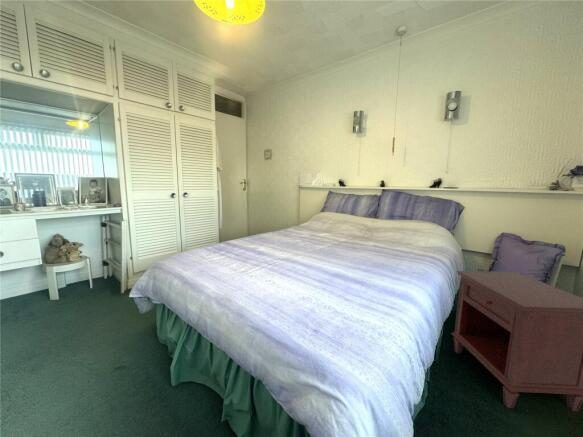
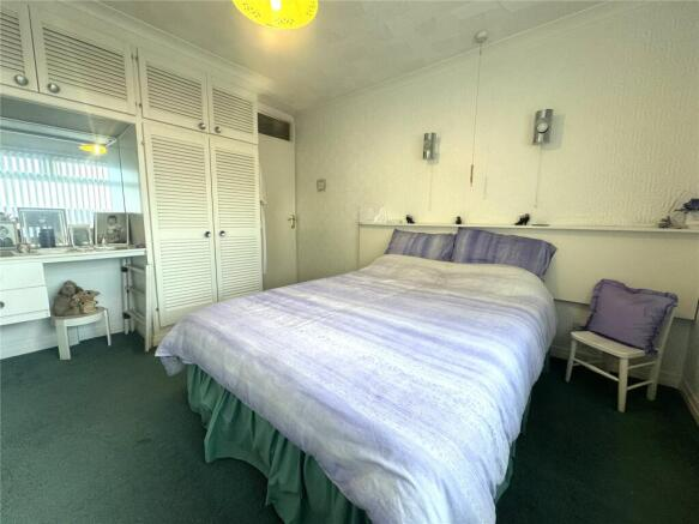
- nightstand (513, 332)
